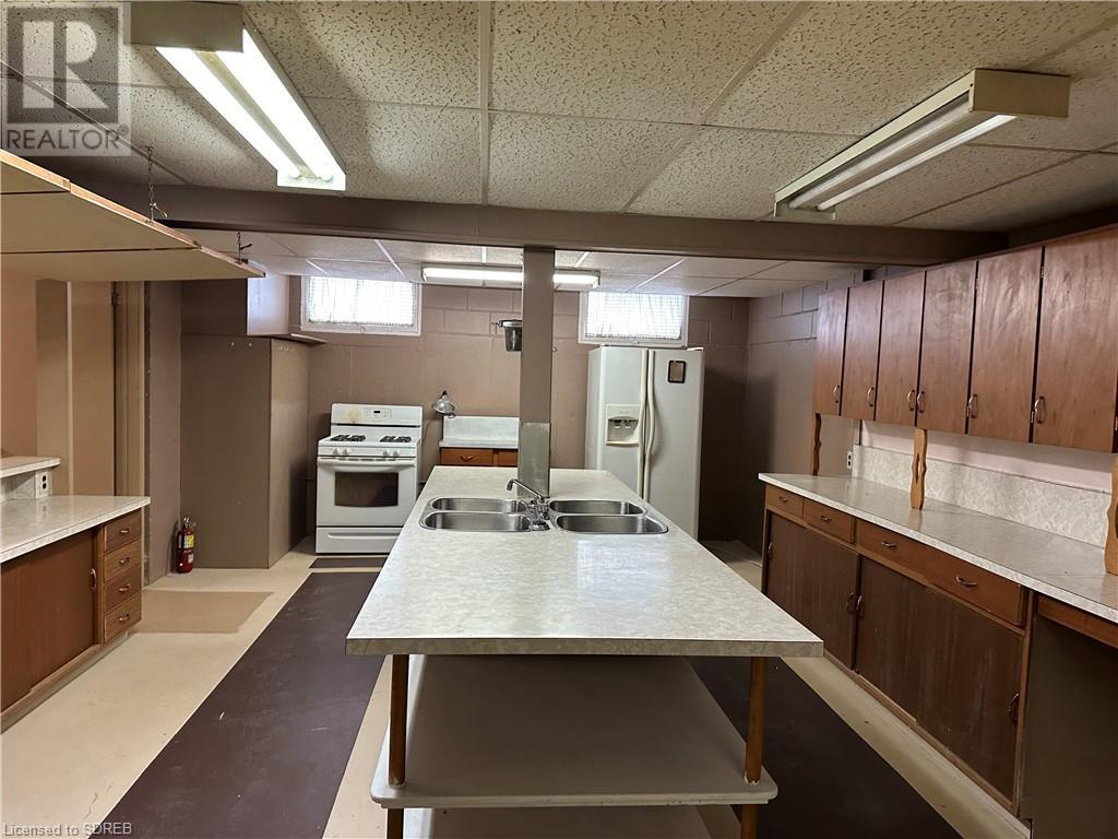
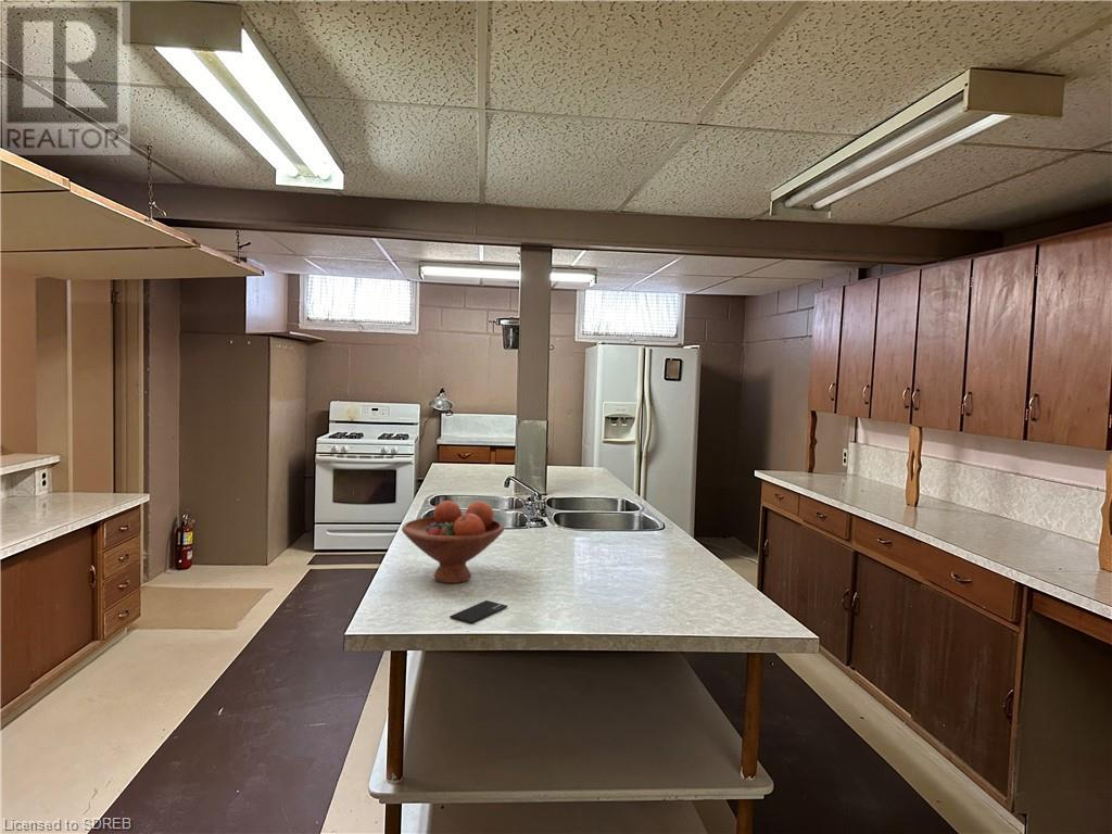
+ fruit bowl (453, 542)
+ smartphone (479, 610)
